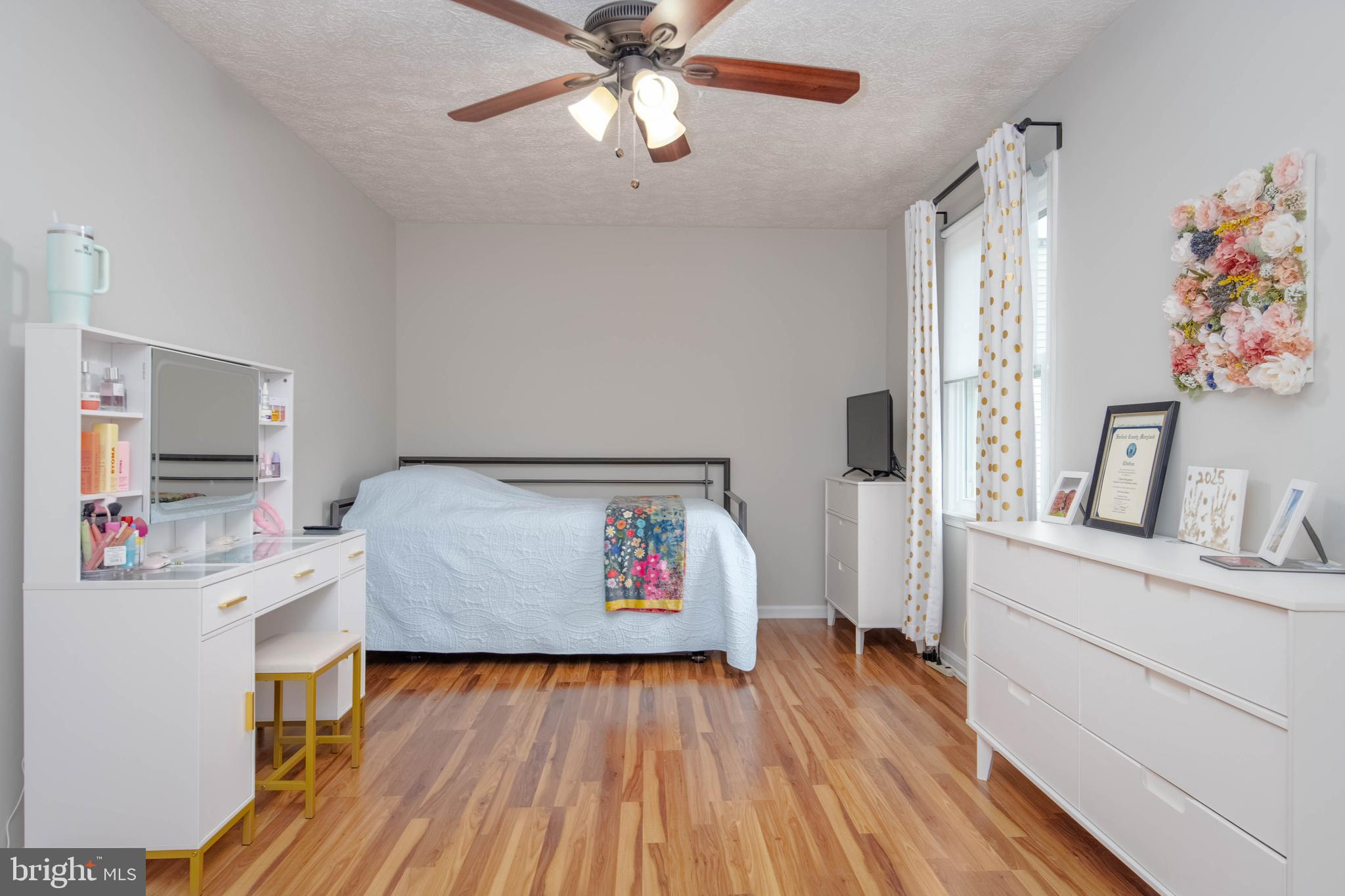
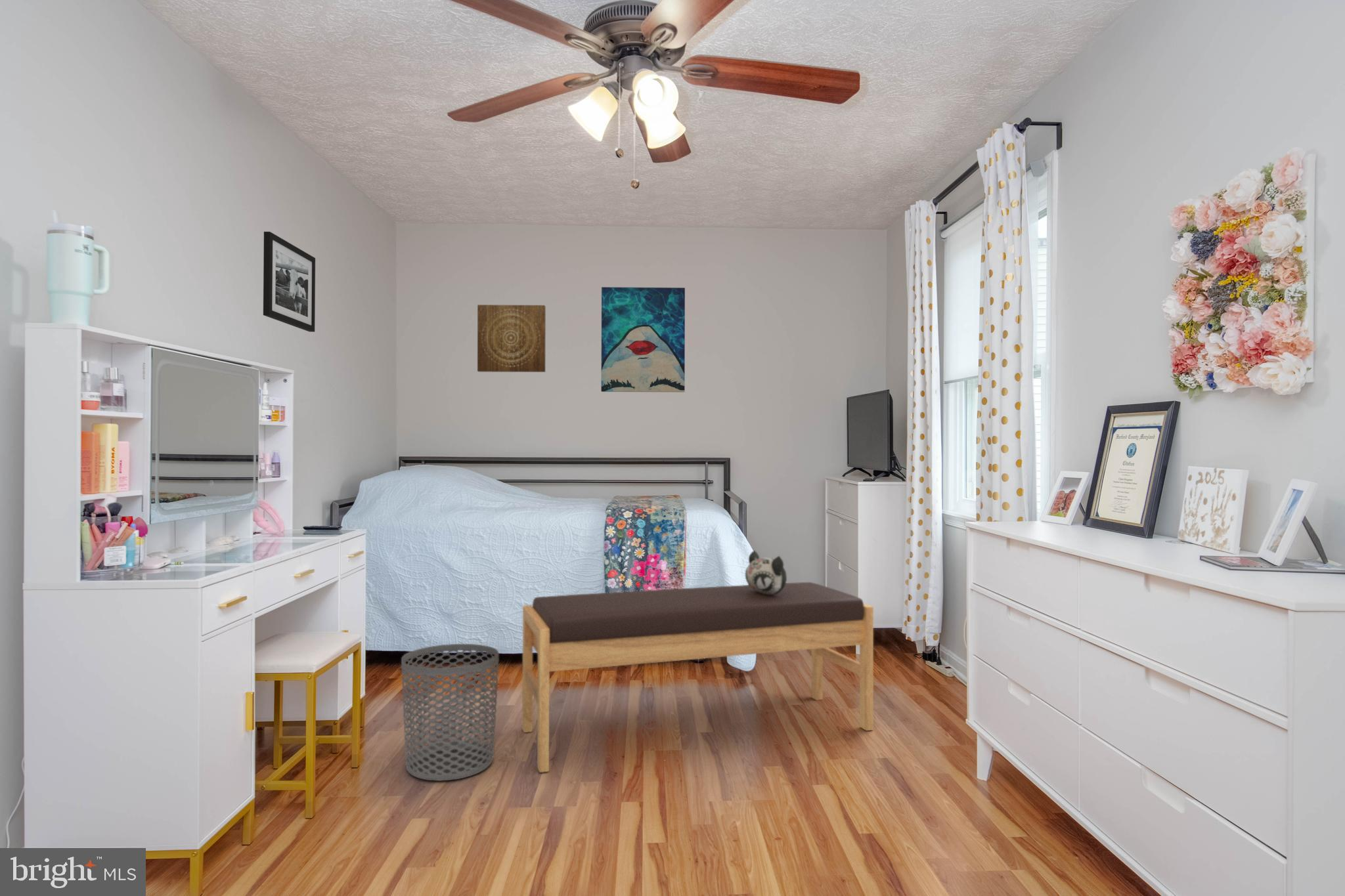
+ wall art (643, 339)
+ plush toy (765, 572)
+ waste bin (450, 709)
+ picture frame (290, 284)
+ bench (697, 658)
+ wall art (511, 338)
